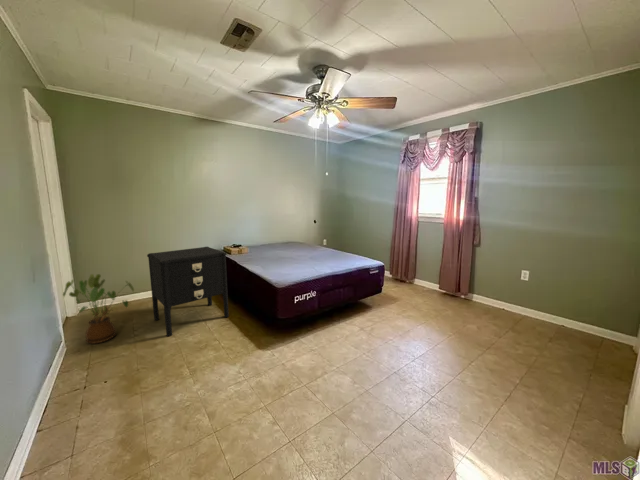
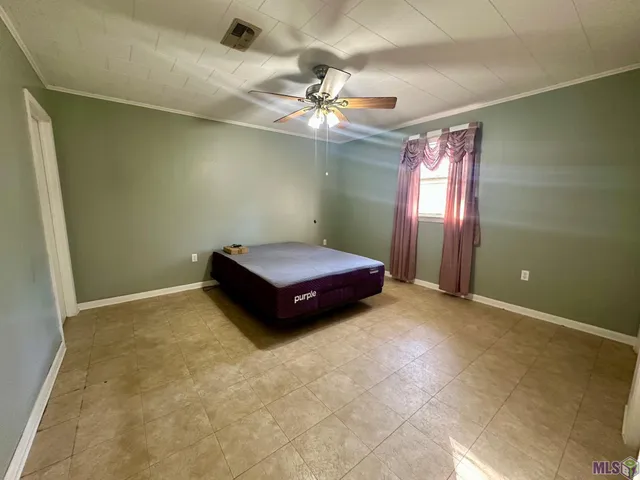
- nightstand (190, 286)
- house plant (102, 307)
